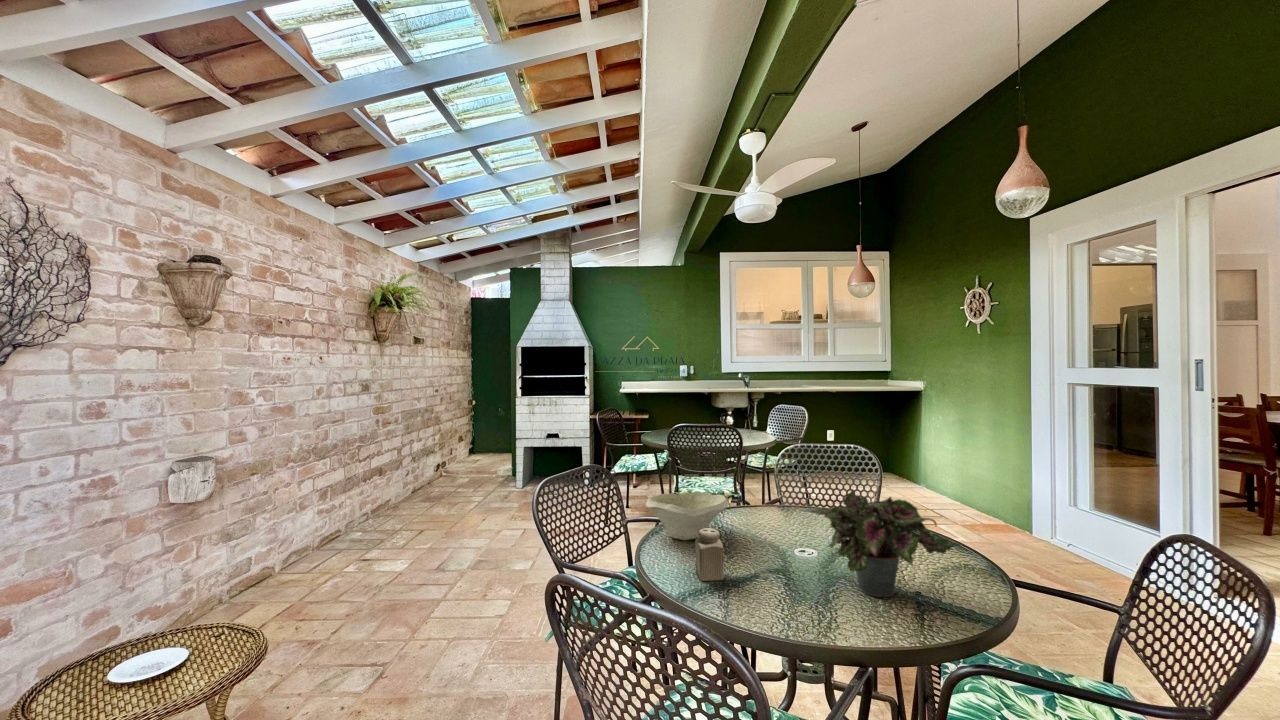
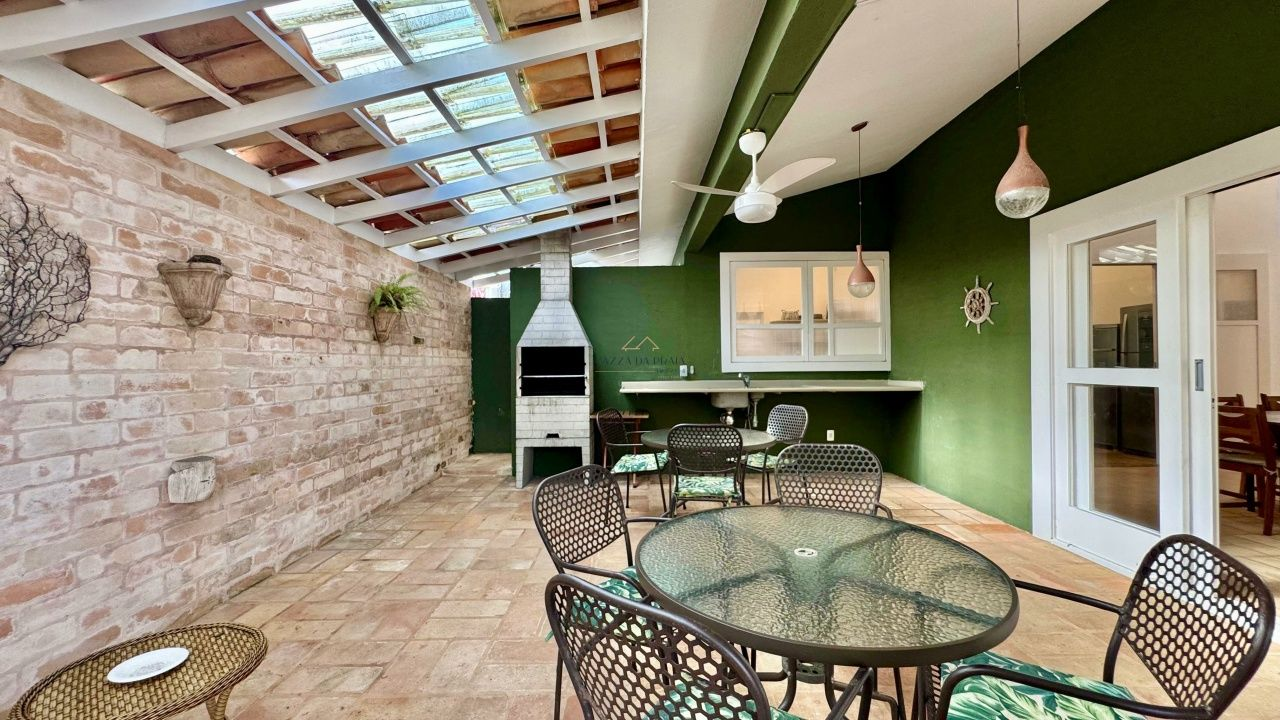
- salt shaker (709, 552)
- potted plant (874, 546)
- bowl (687, 514)
